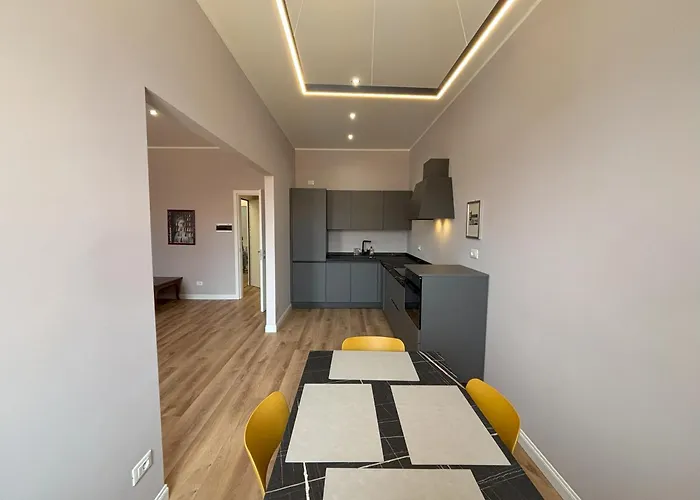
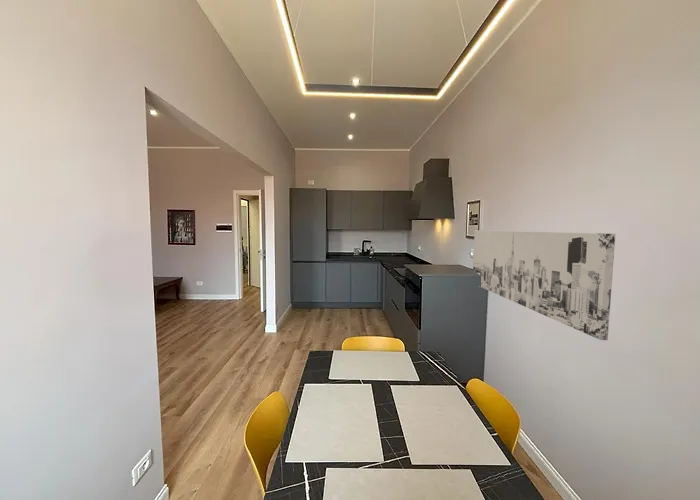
+ wall art (519, 267)
